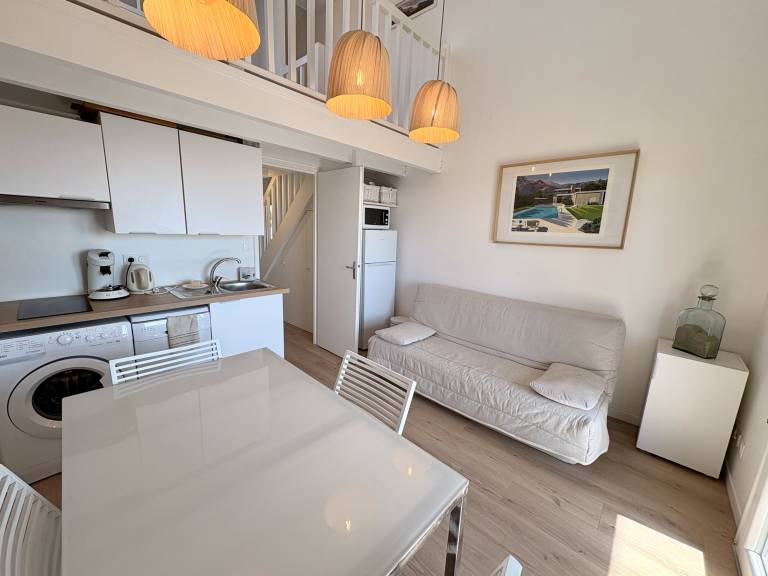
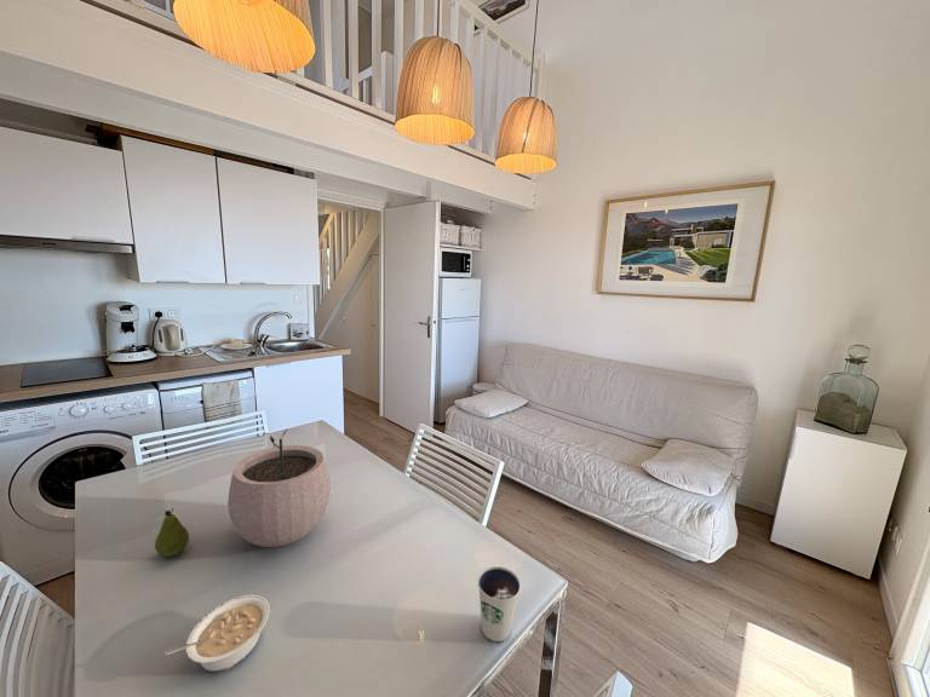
+ plant pot (281, 483)
+ dixie cup (496, 605)
+ legume (228, 636)
+ fruit (171, 531)
